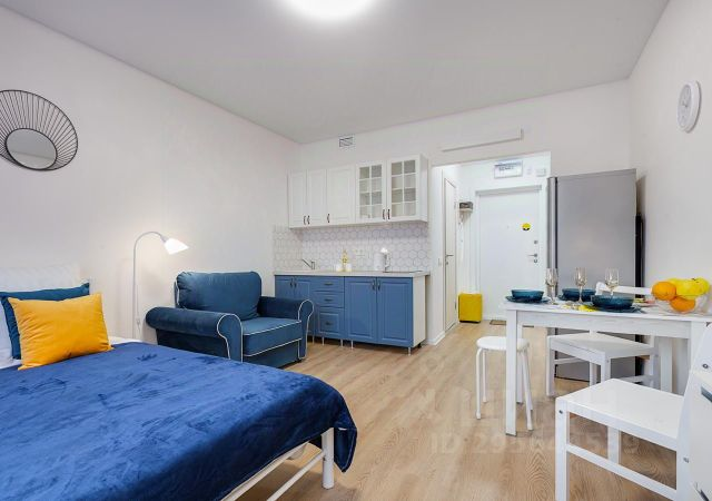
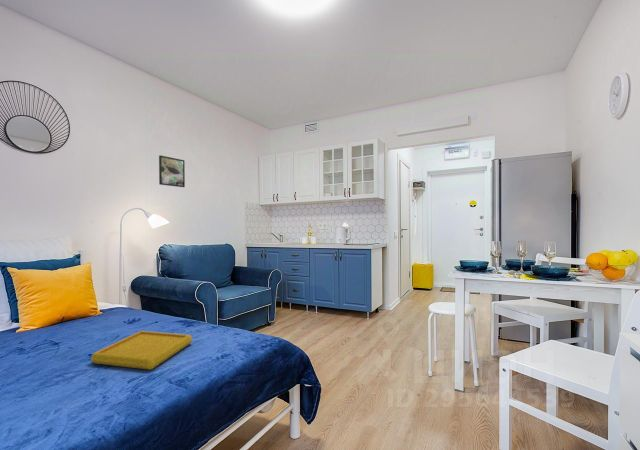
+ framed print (172, 171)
+ serving tray (145, 347)
